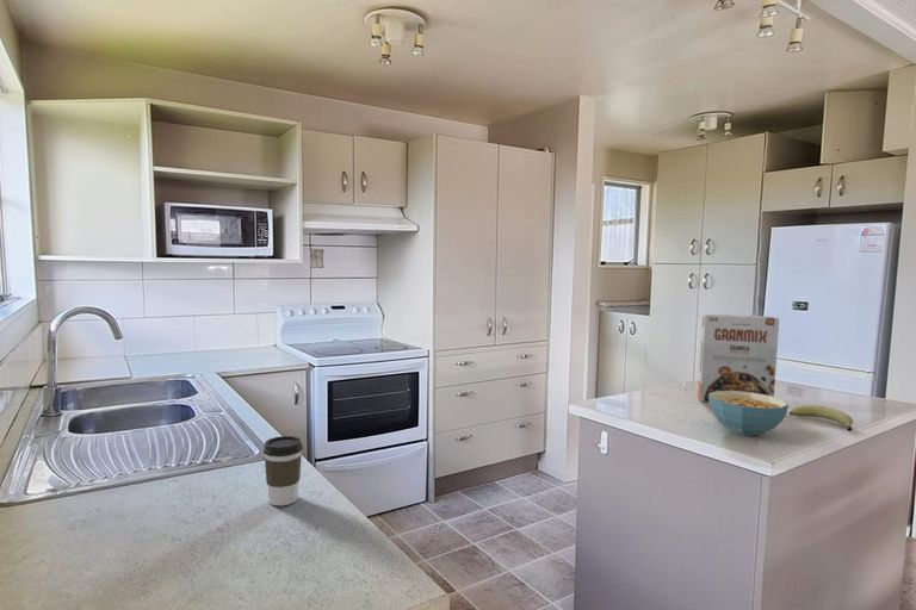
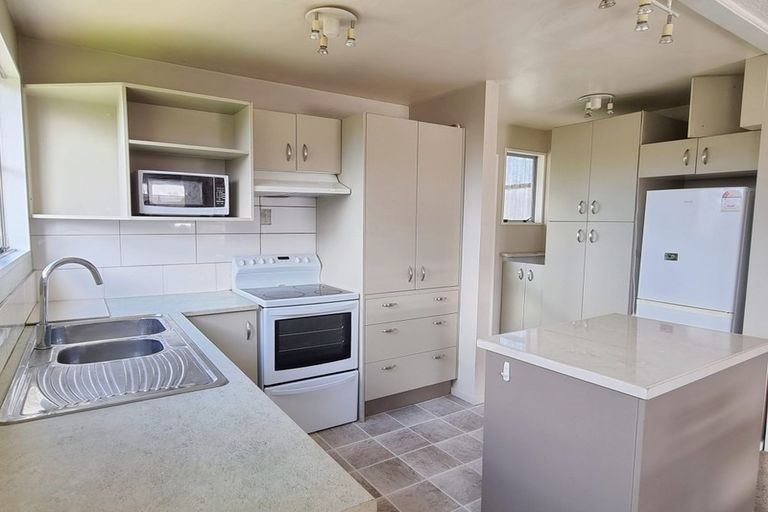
- cereal bowl (745, 416)
- cereal box (736, 359)
- coffee cup (283, 471)
- fruit (824, 415)
